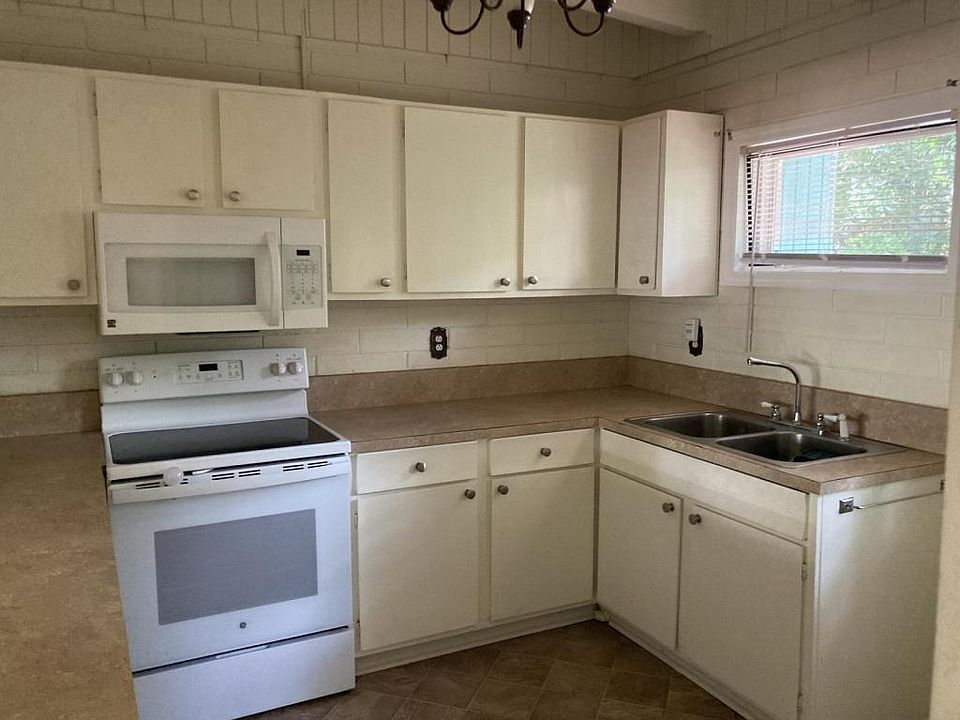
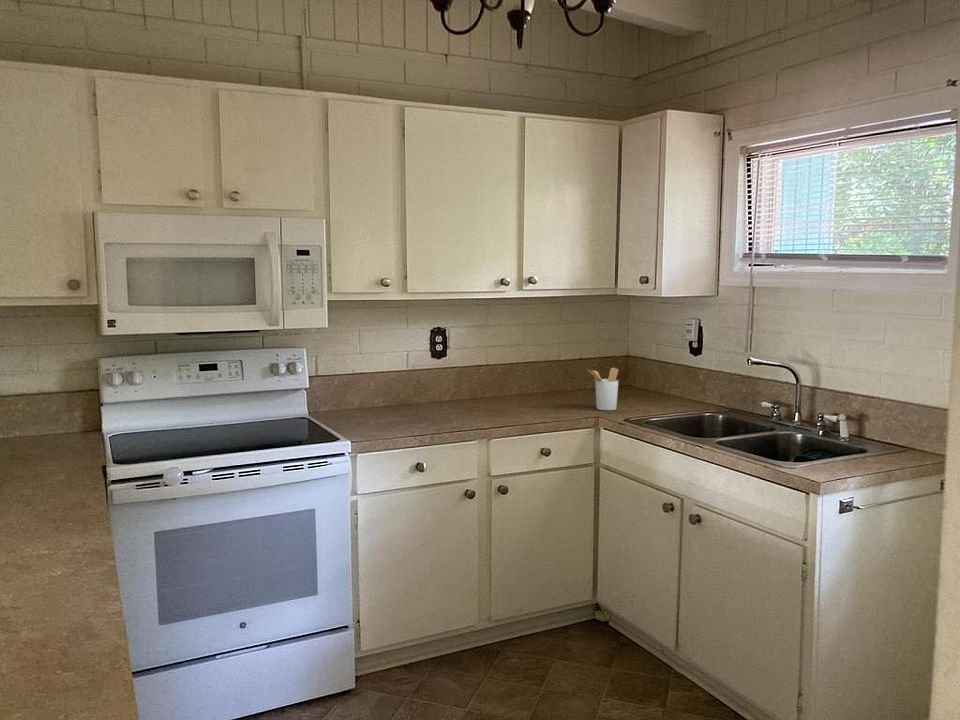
+ utensil holder (601, 388)
